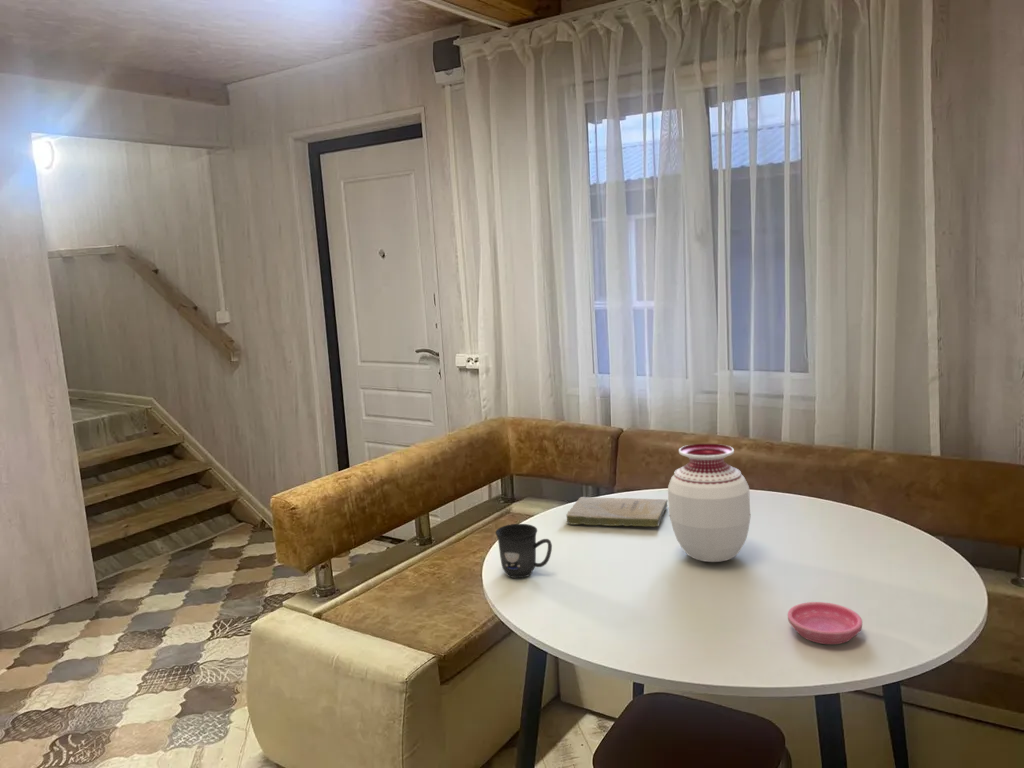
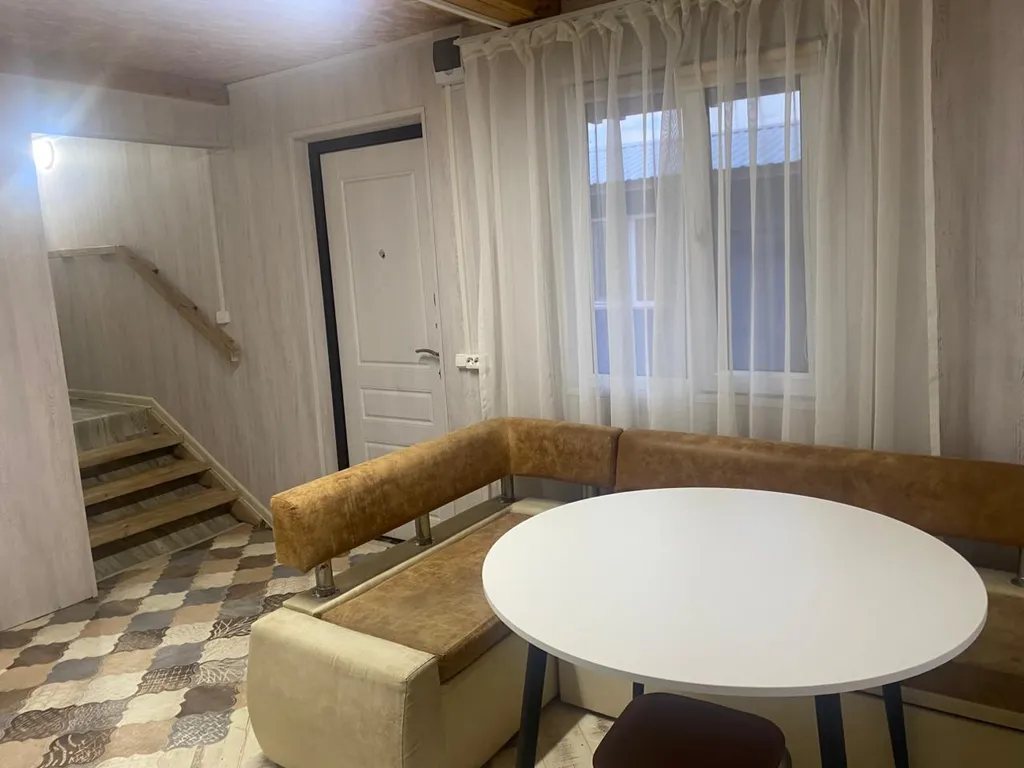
- mug (525, 552)
- saucer (824, 624)
- book (617, 511)
- vase (708, 503)
